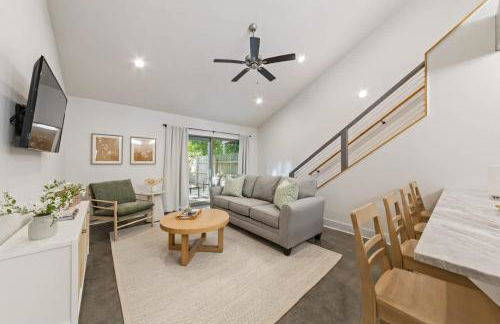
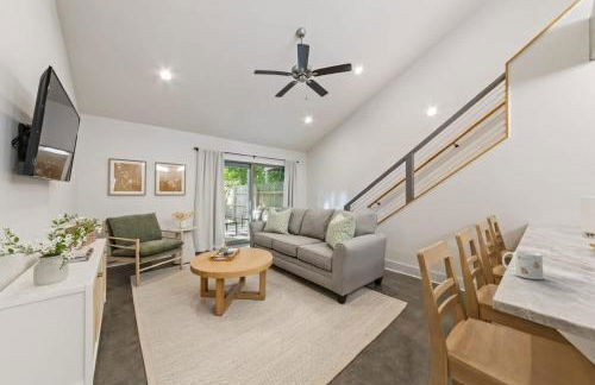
+ mug (521, 263)
